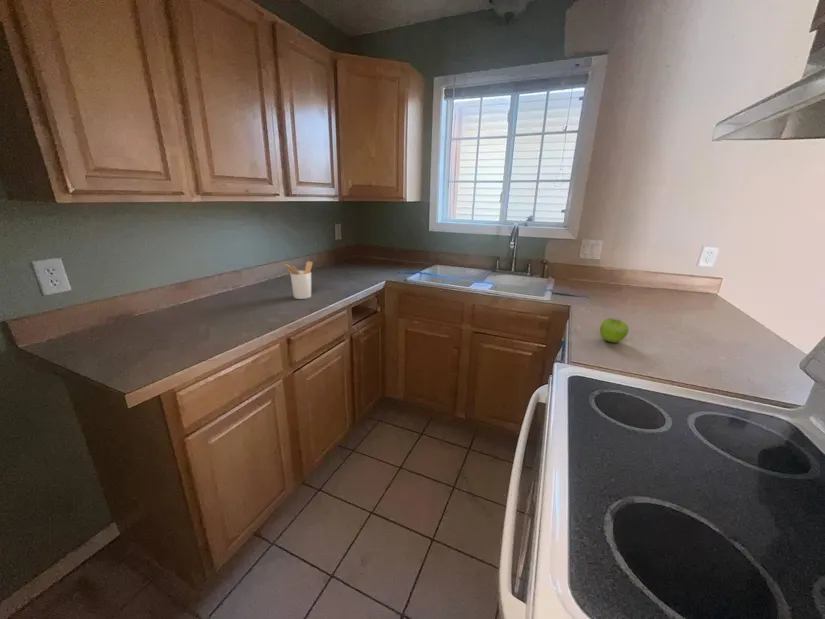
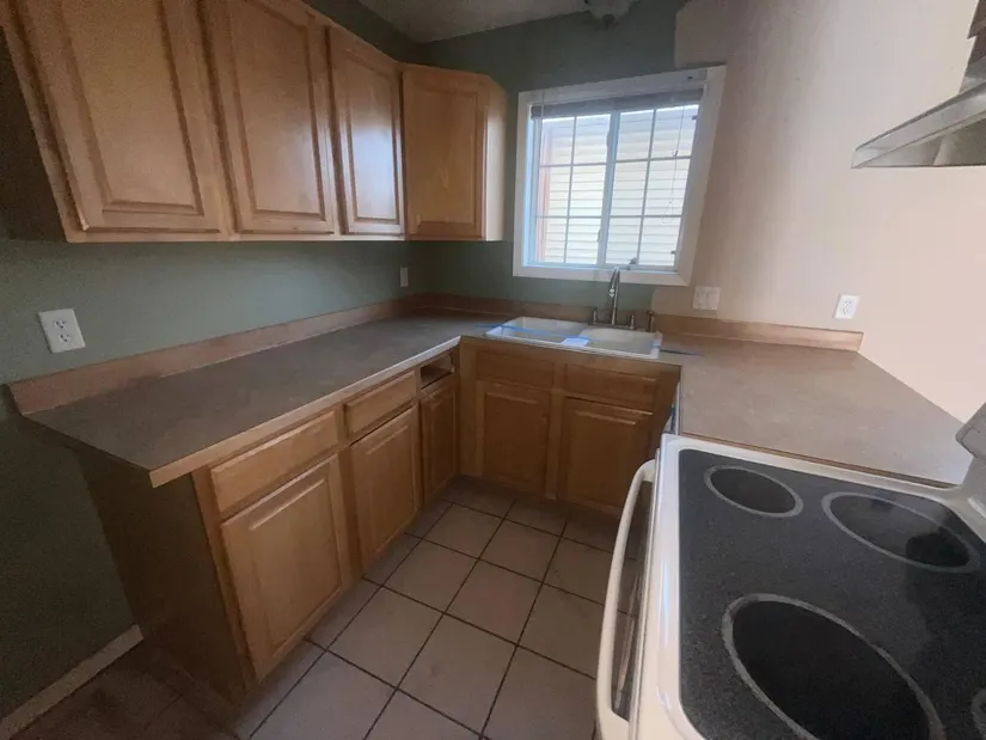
- utensil holder (298, 279)
- fruit (613, 329)
